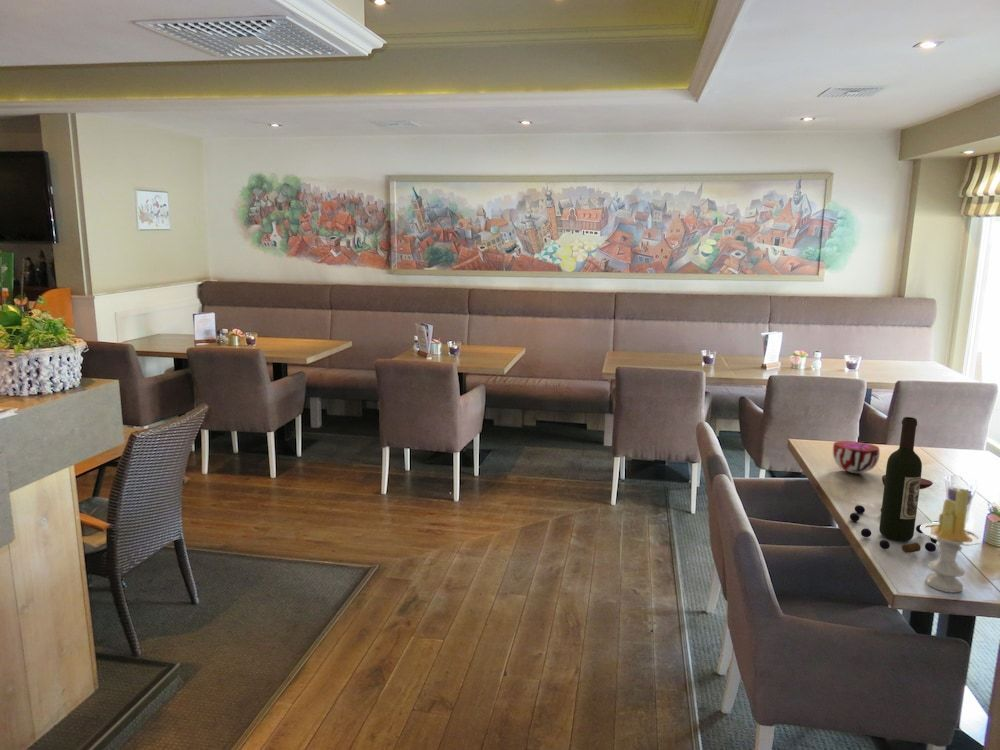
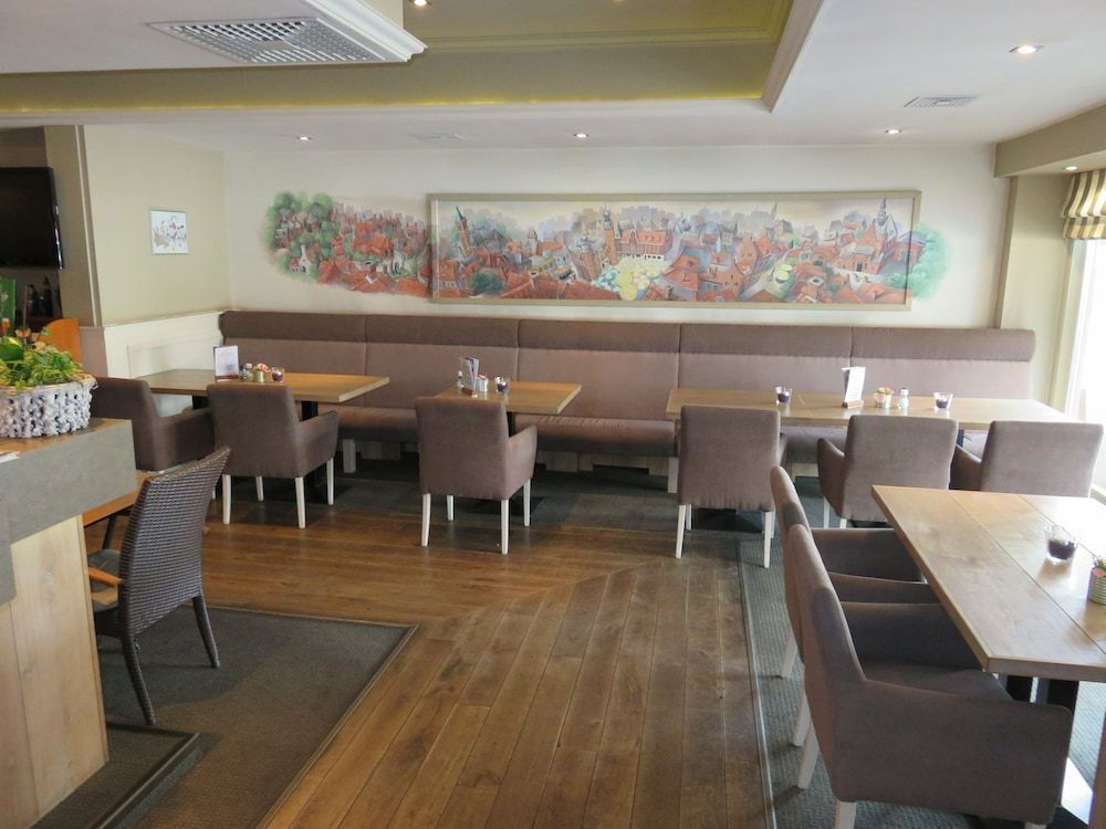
- candle (950, 536)
- wine bottle (902, 473)
- decorative bowl (854, 458)
